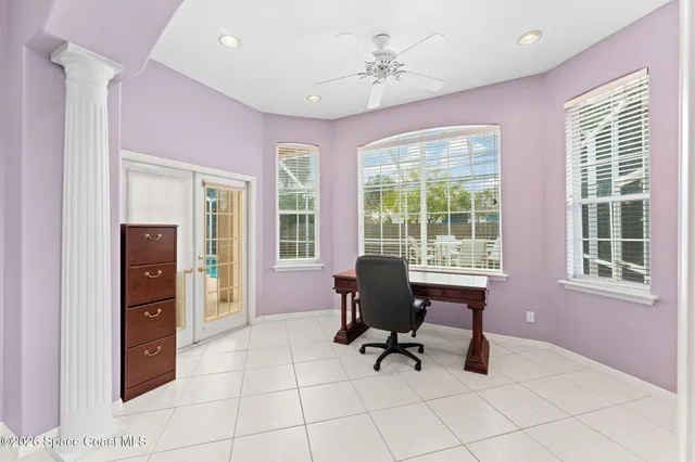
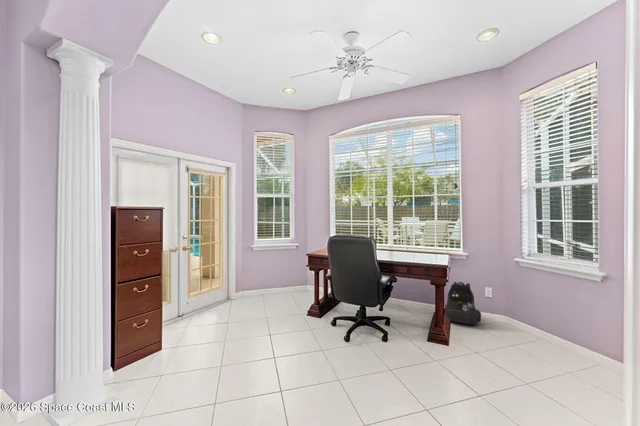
+ backpack (460, 300)
